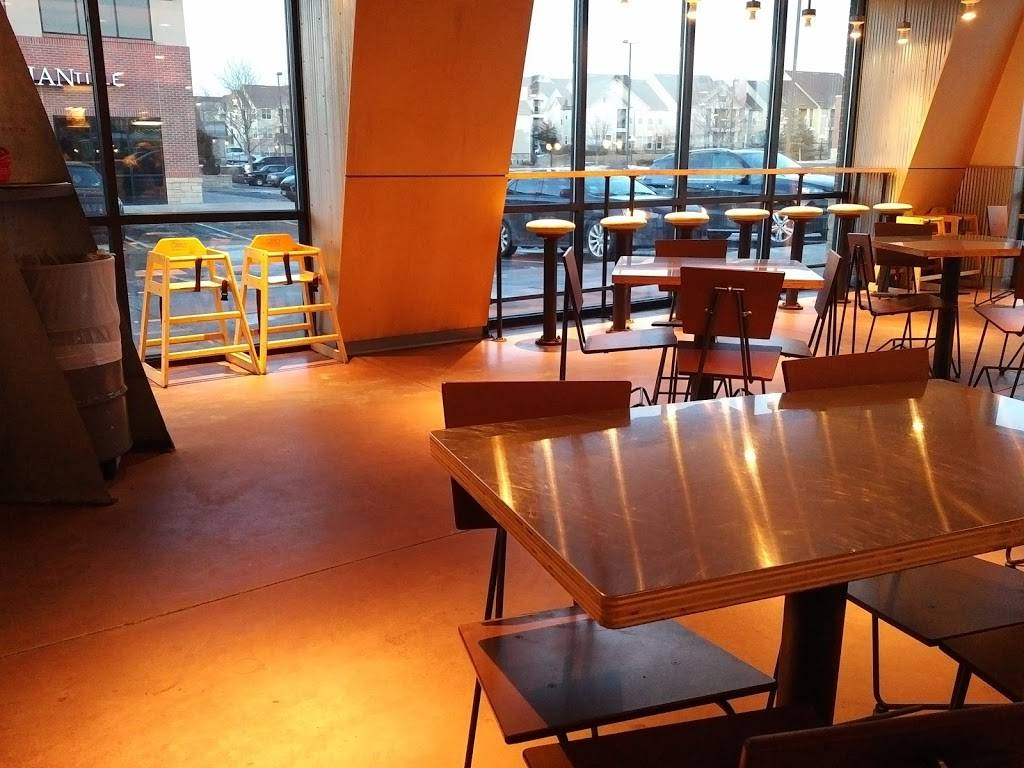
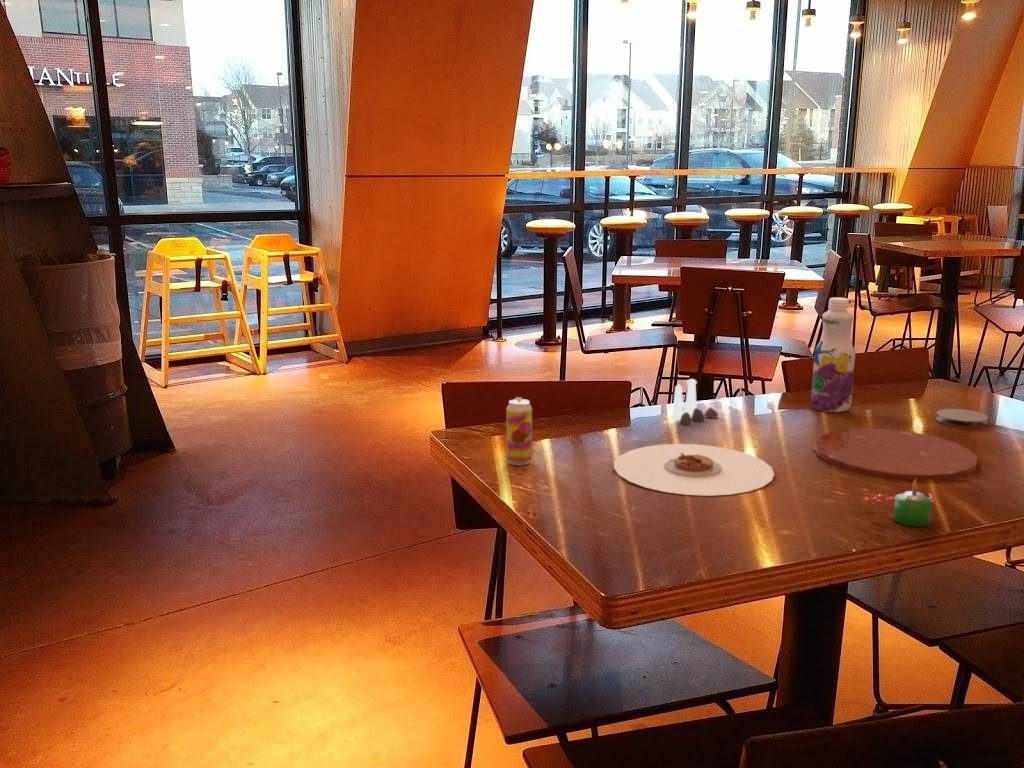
+ beverage can (519, 430)
+ plate (692, 463)
+ beverage bottle (834, 354)
+ plate (893, 452)
+ candle (909, 494)
+ salt and pepper shaker set (693, 400)
+ coaster (961, 417)
